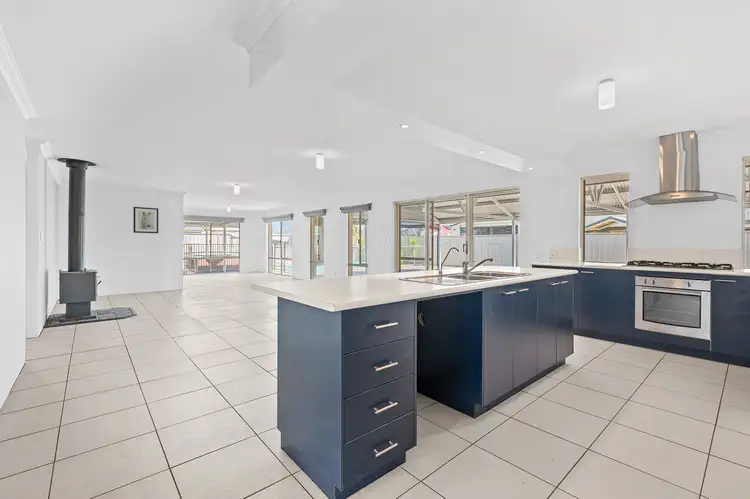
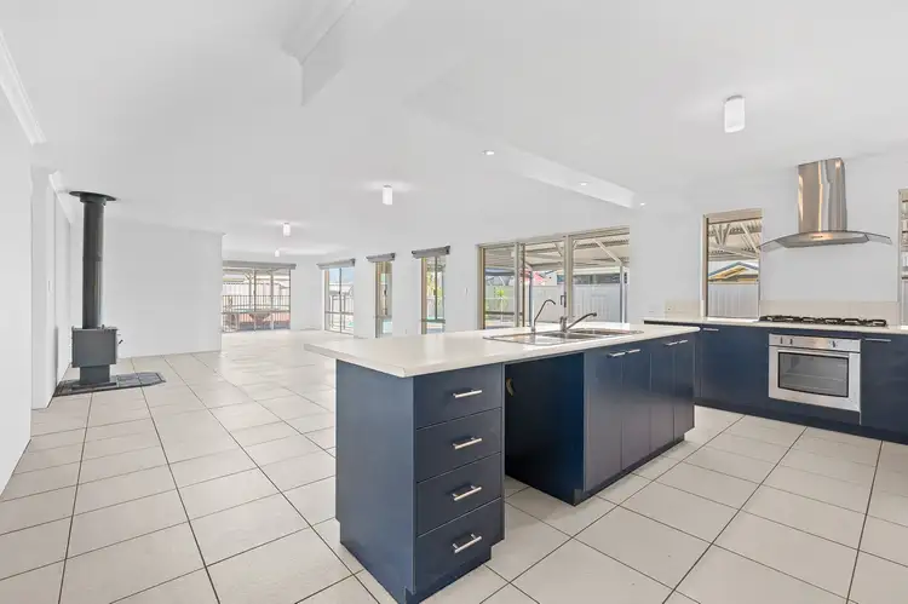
- wall art (146, 220)
